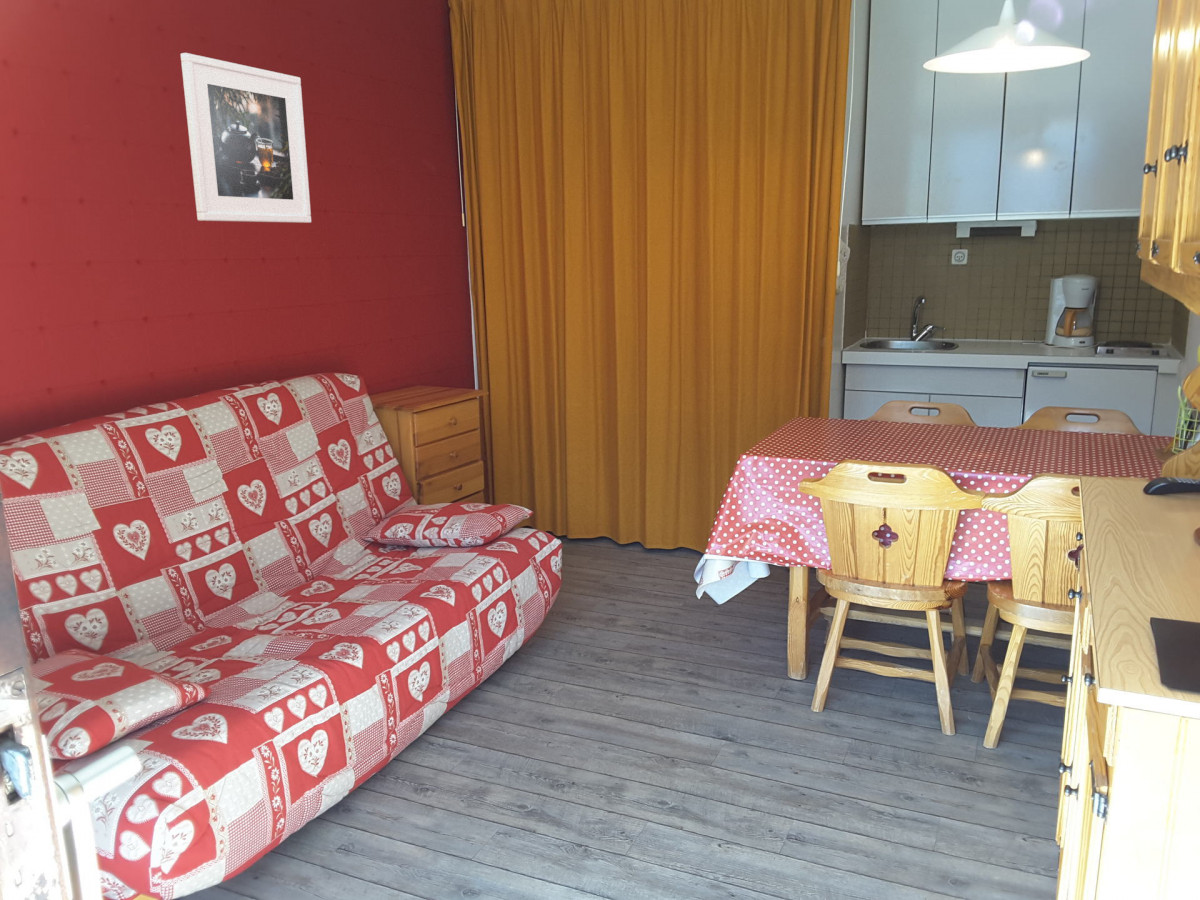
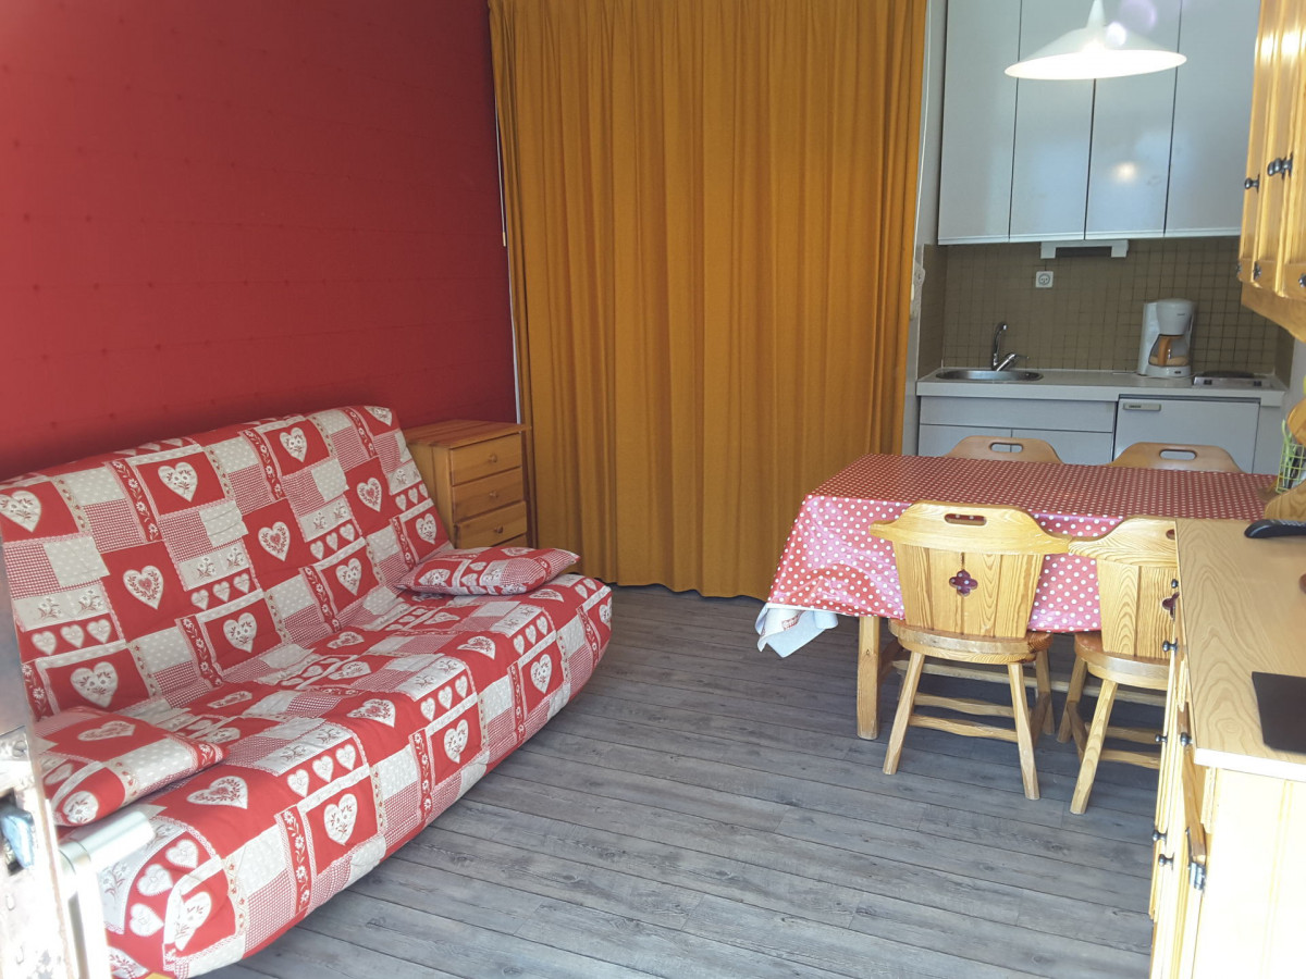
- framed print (251, 145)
